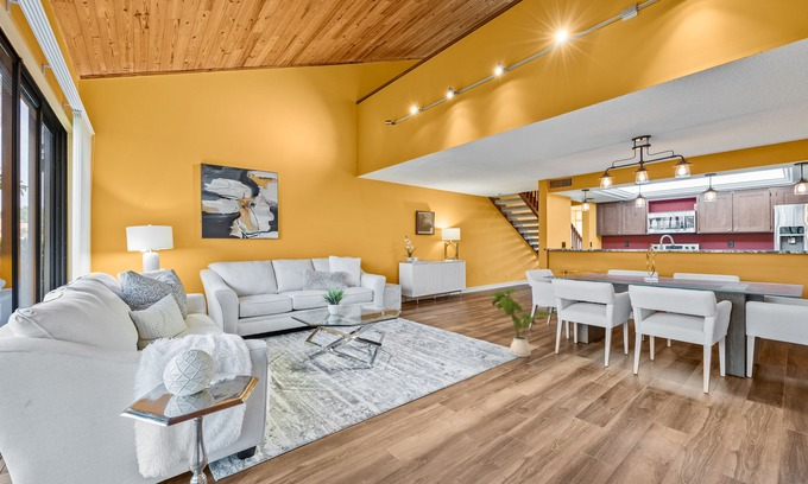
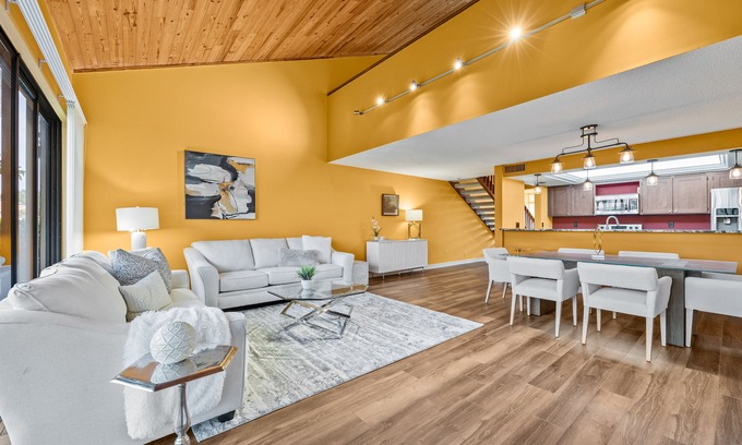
- house plant (516, 323)
